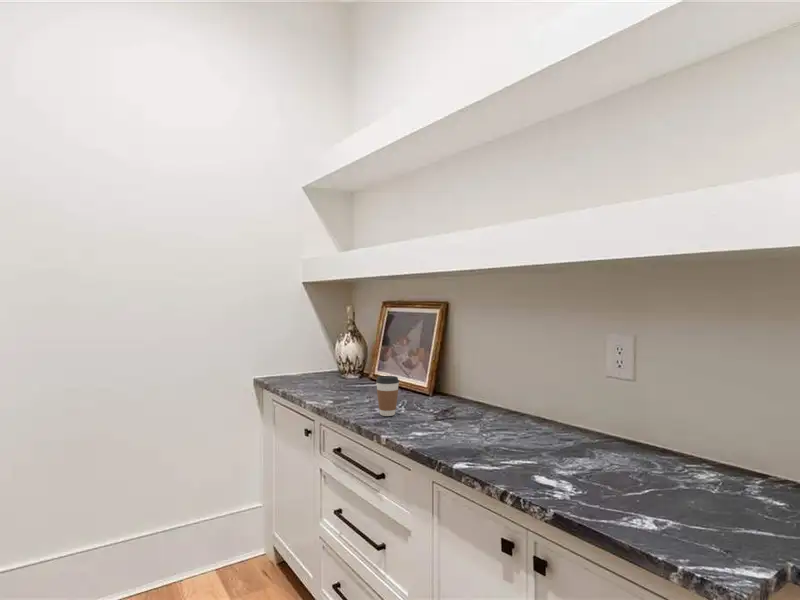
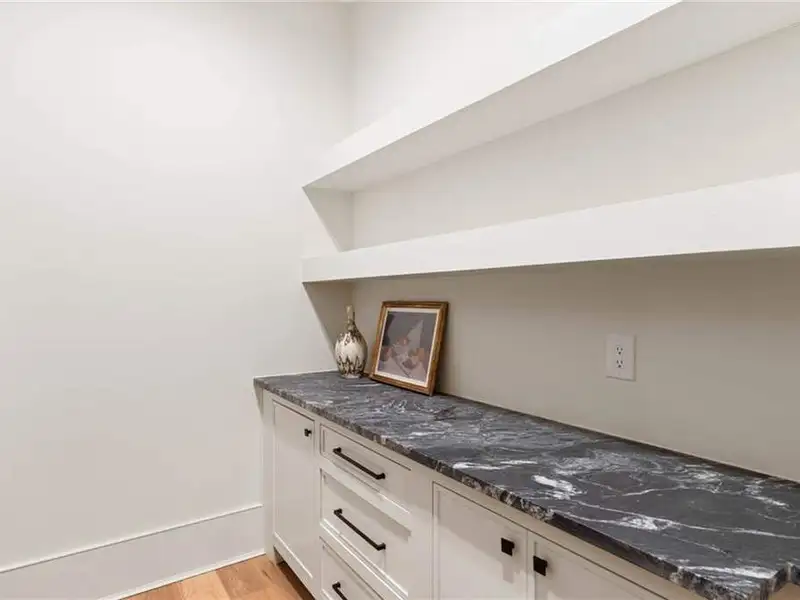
- coffee cup (387, 395)
